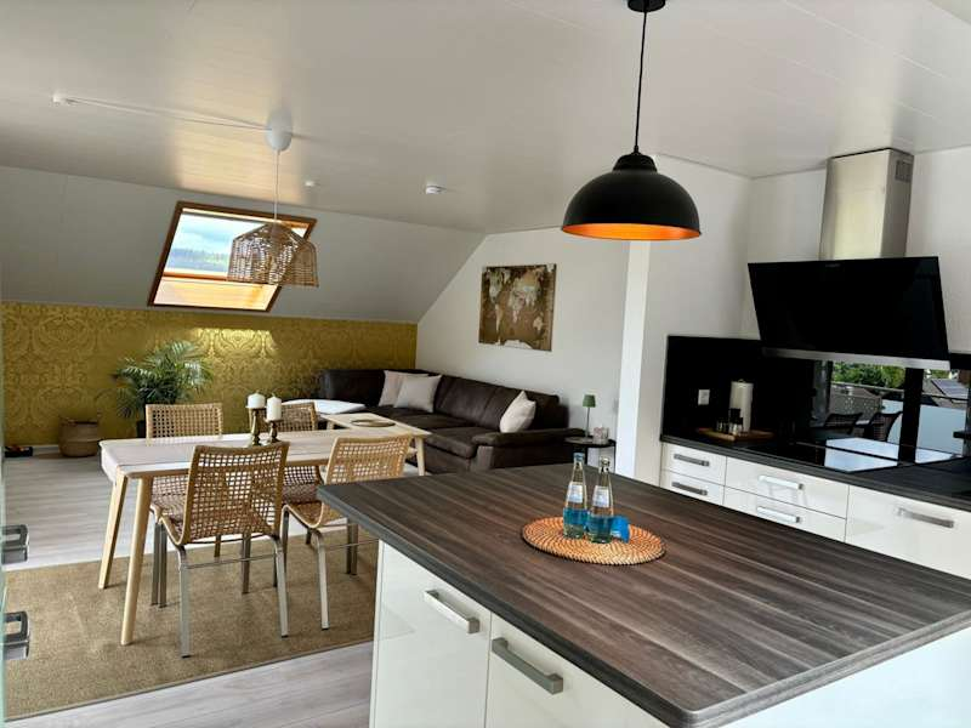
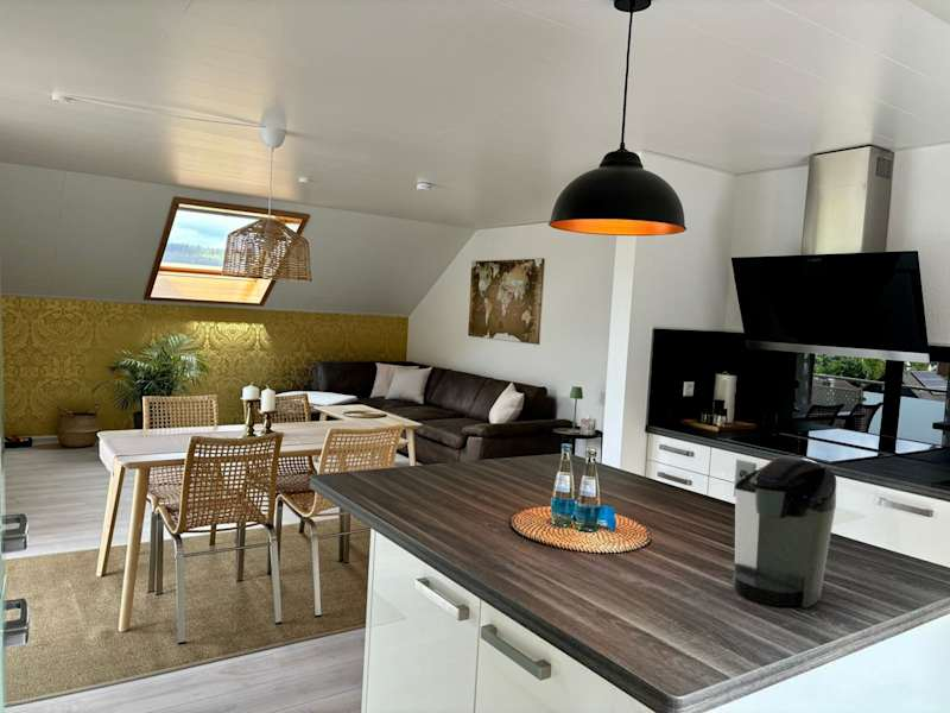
+ coffee maker (761, 517)
